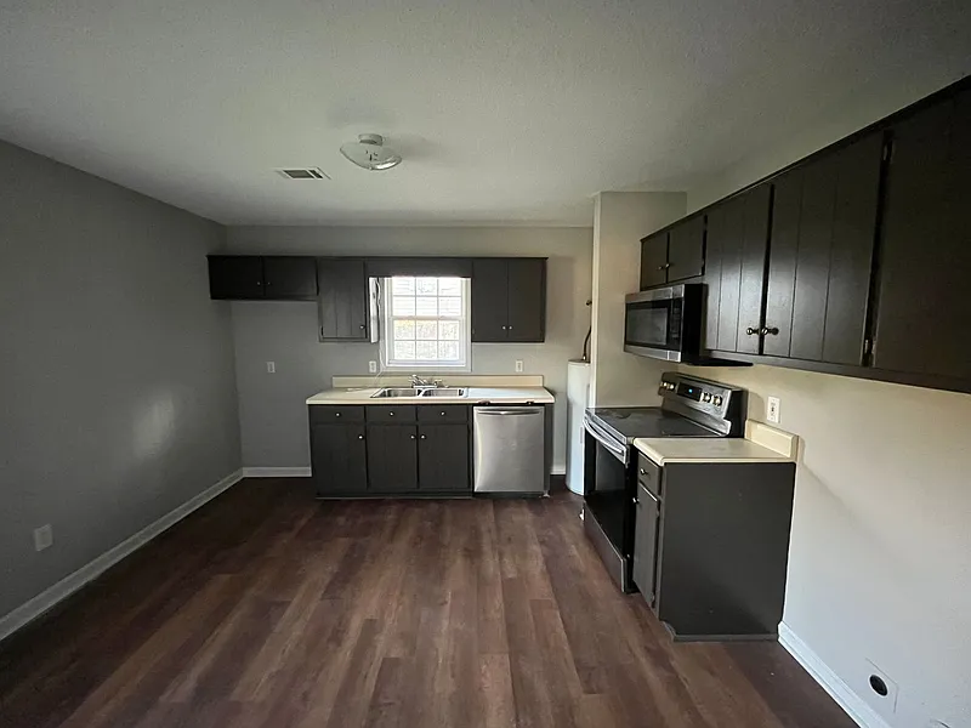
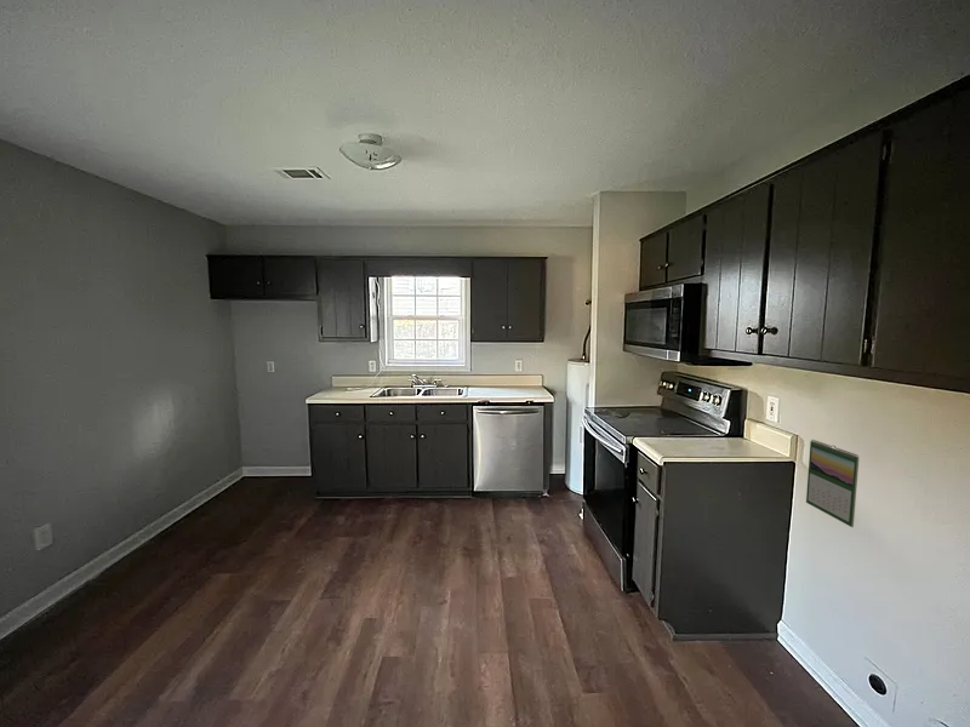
+ calendar (831, 480)
